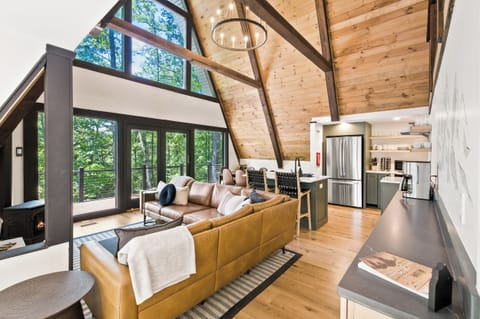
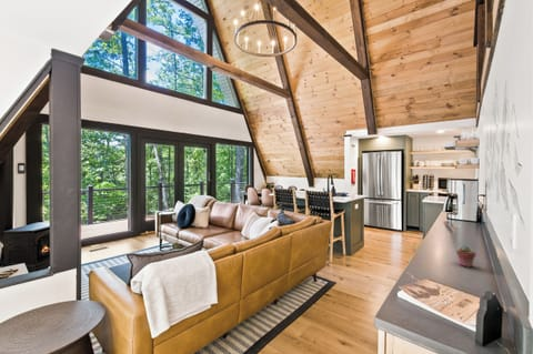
+ potted succulent (465, 255)
